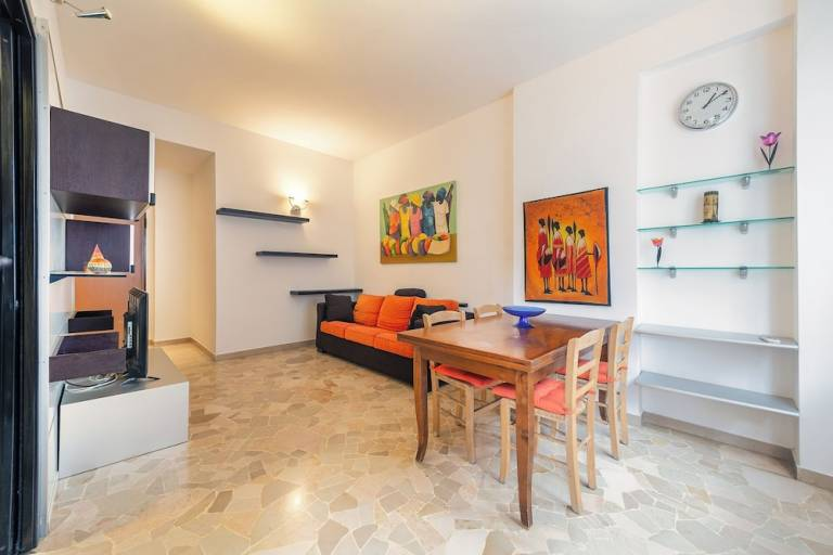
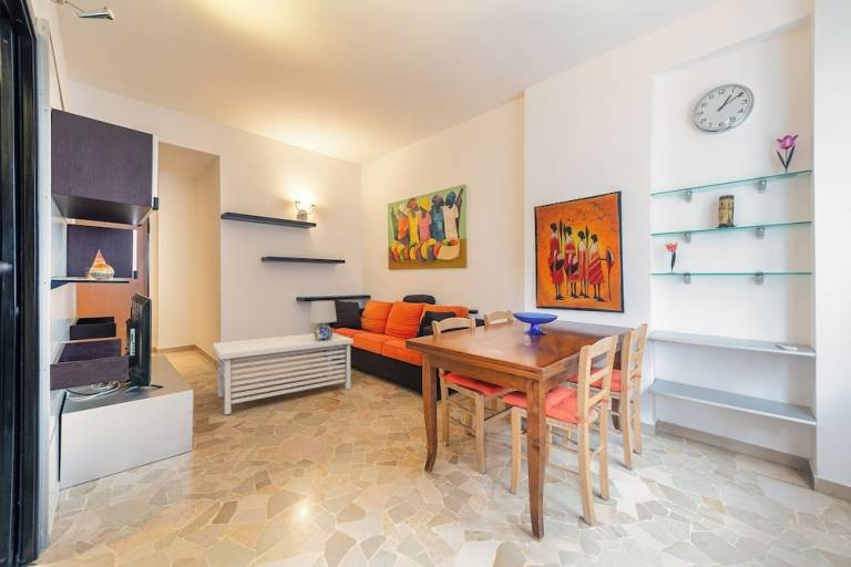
+ table lamp (322, 320)
+ coffee table (285, 365)
